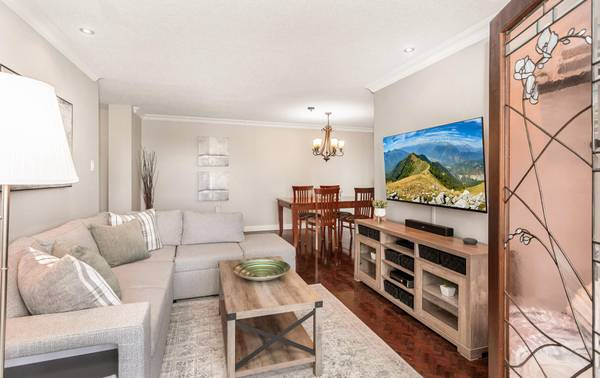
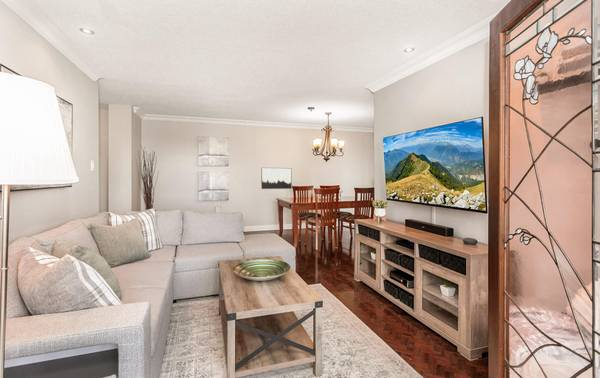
+ wall art (276, 178)
